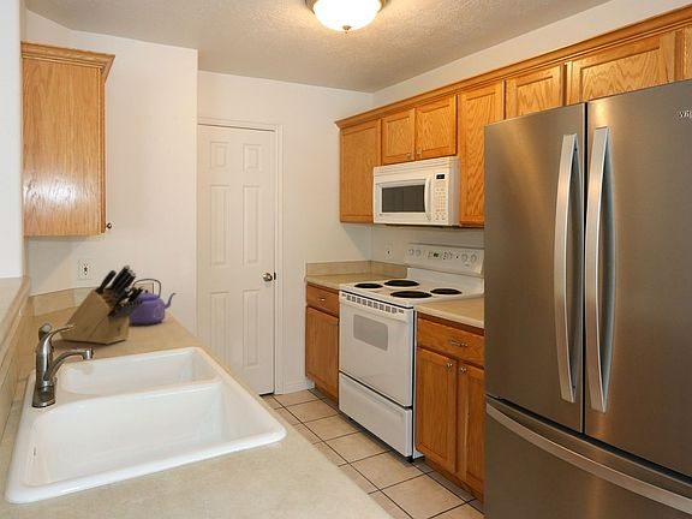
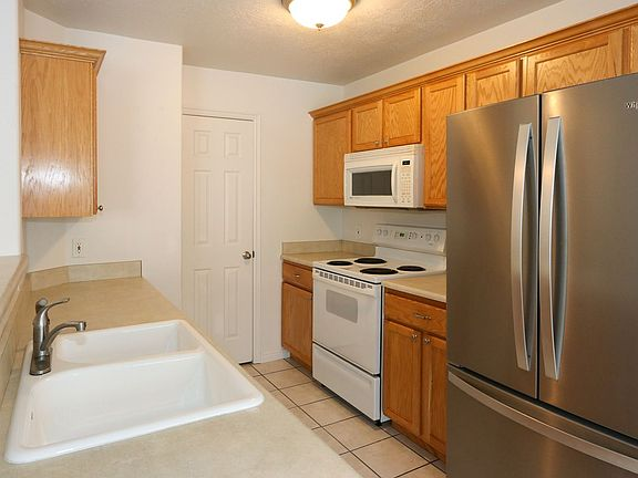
- knife block (102, 303)
- kettle (153, 299)
